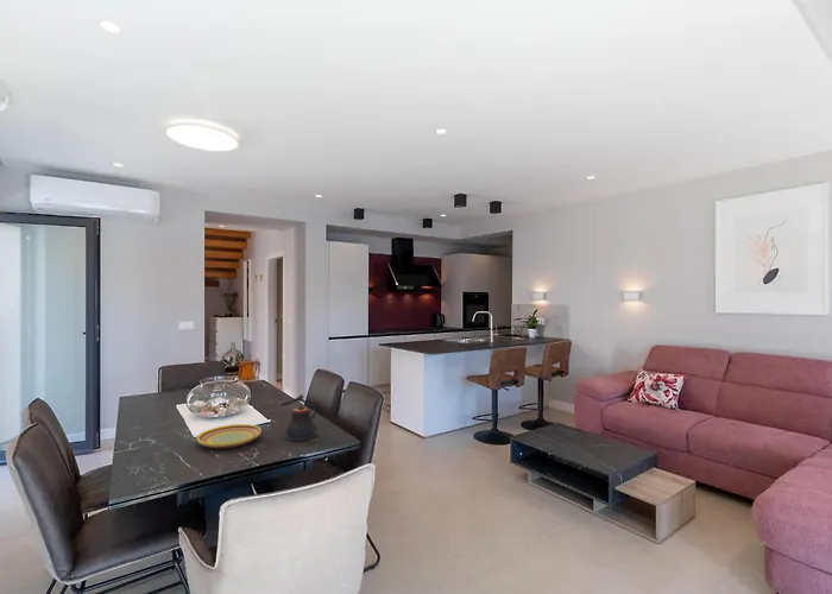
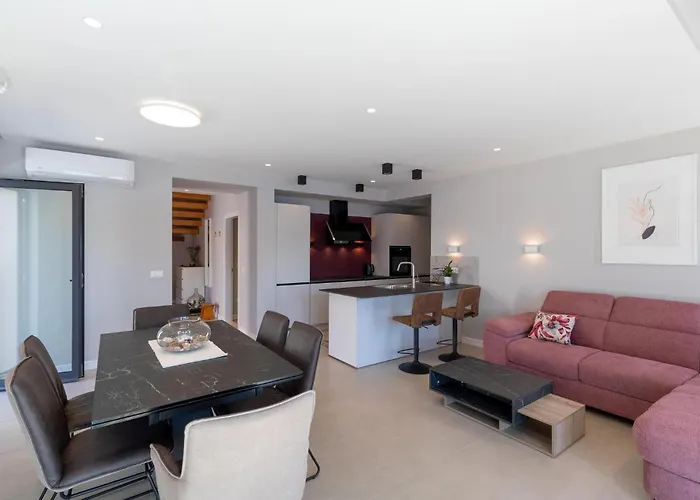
- teapot (301, 416)
- plate (229, 436)
